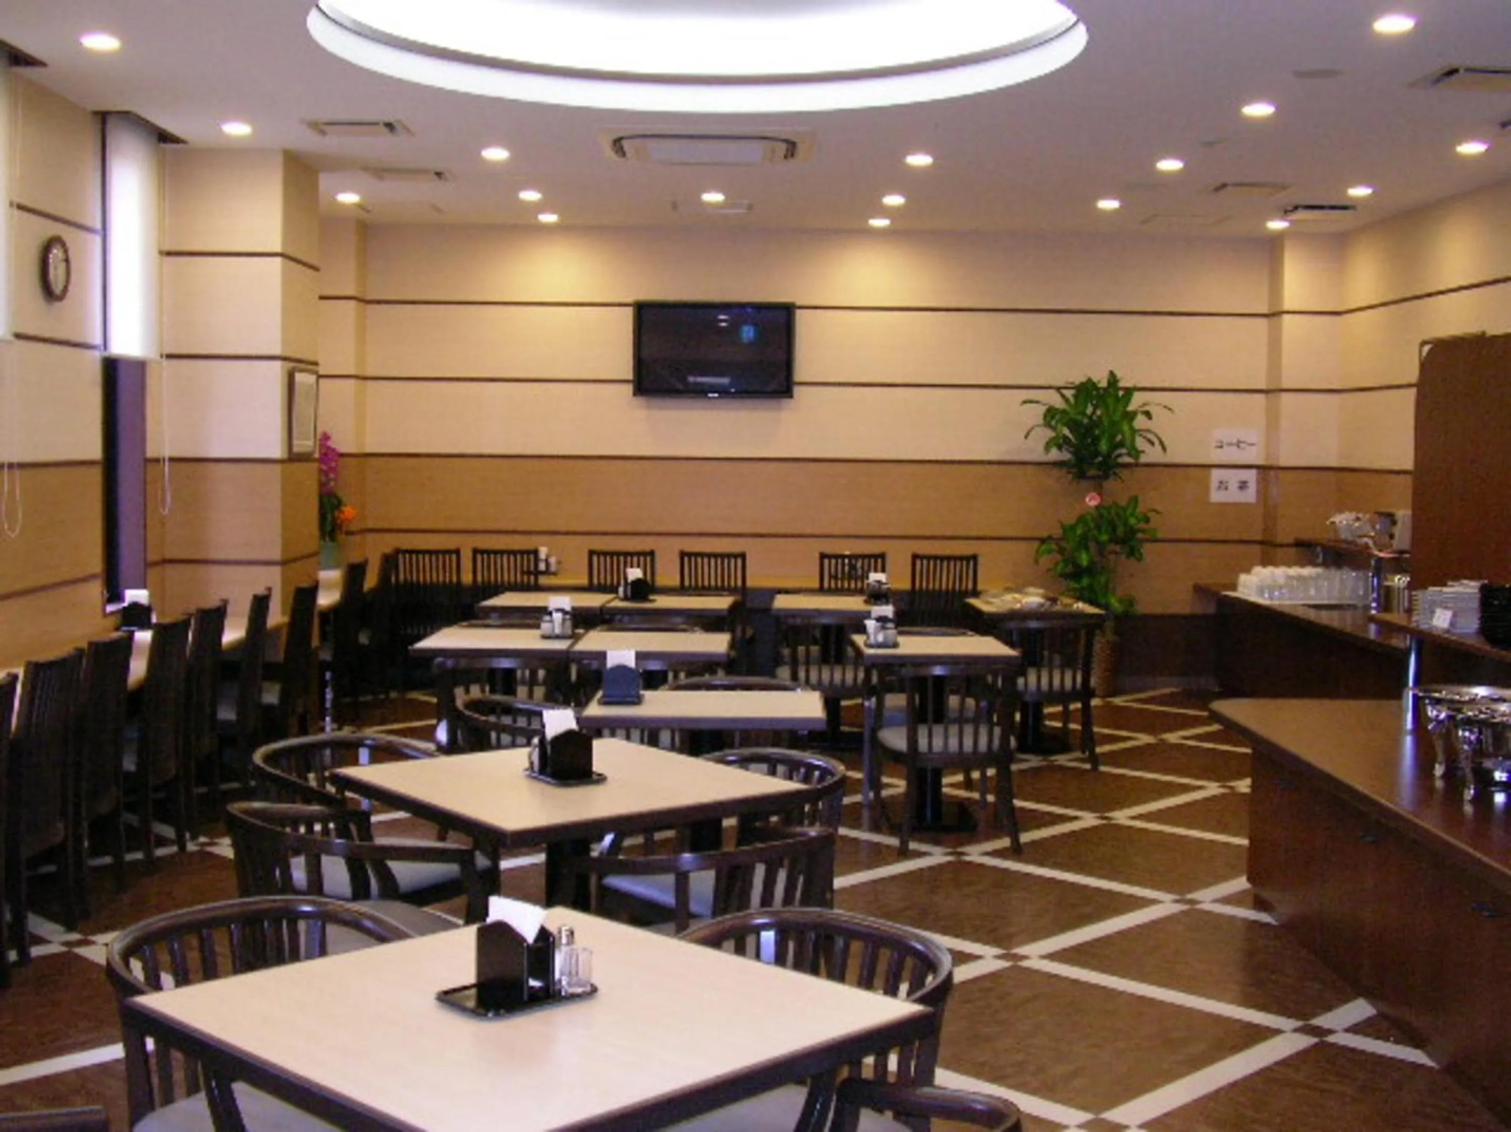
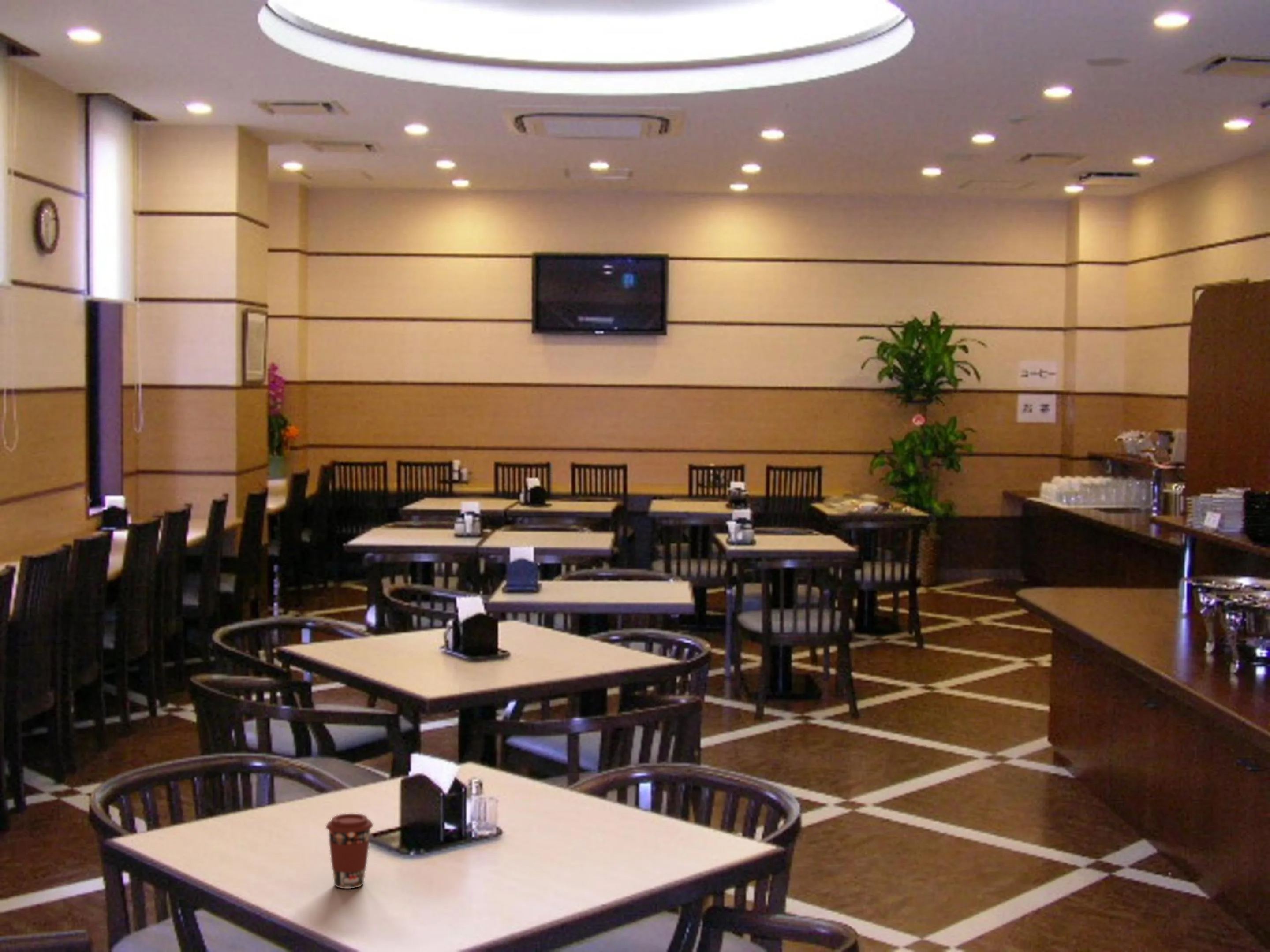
+ coffee cup (349, 851)
